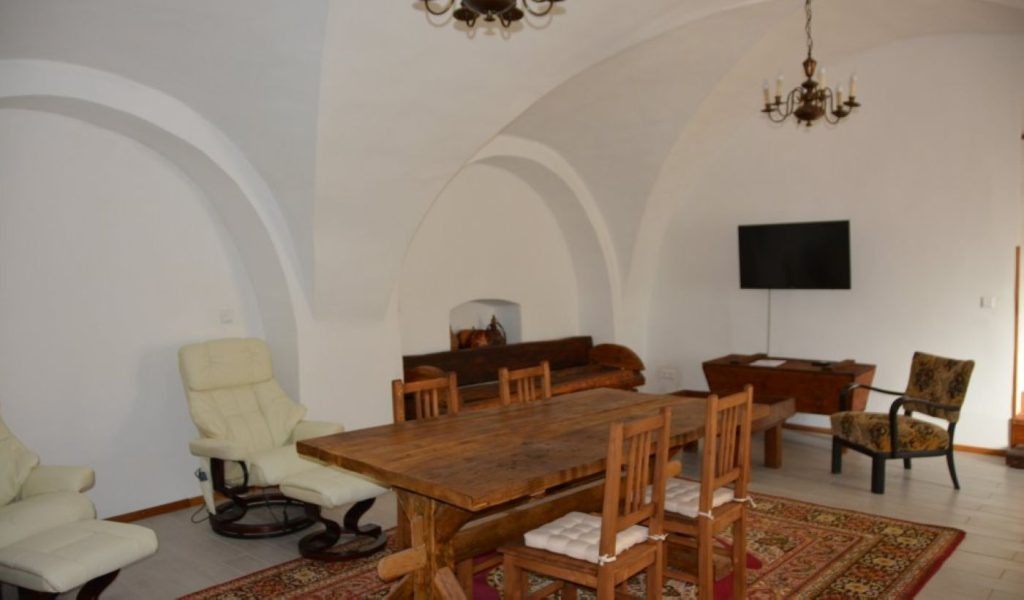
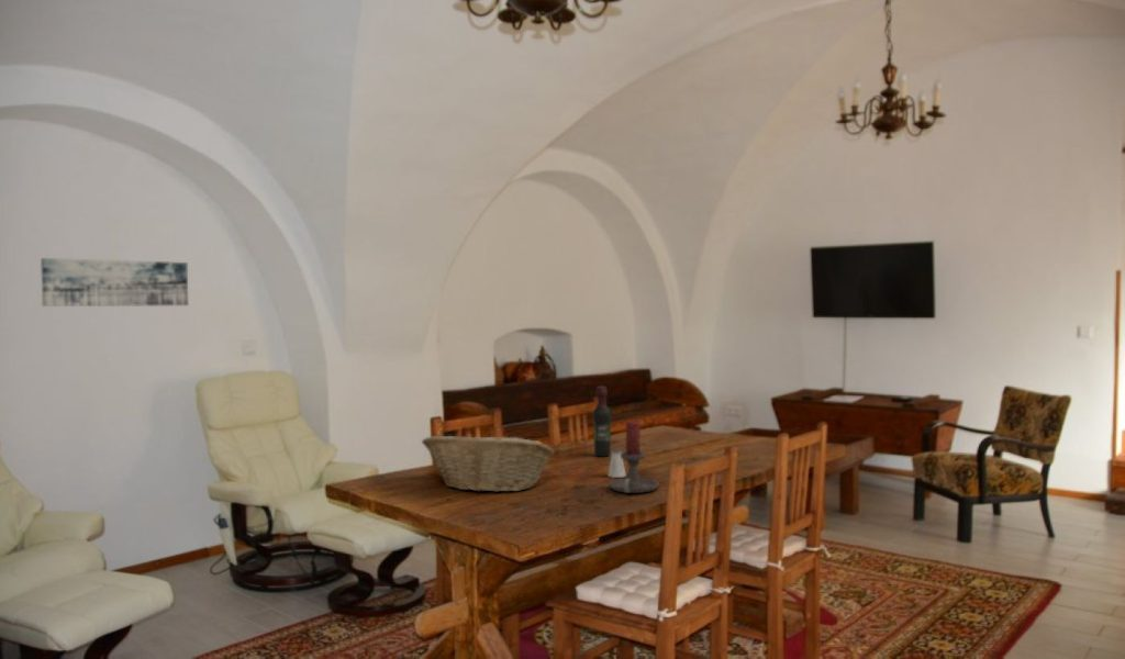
+ fruit basket (488, 457)
+ candle holder (632, 456)
+ saltshaker (616, 462)
+ wall art (119, 282)
+ wine bottle (602, 421)
